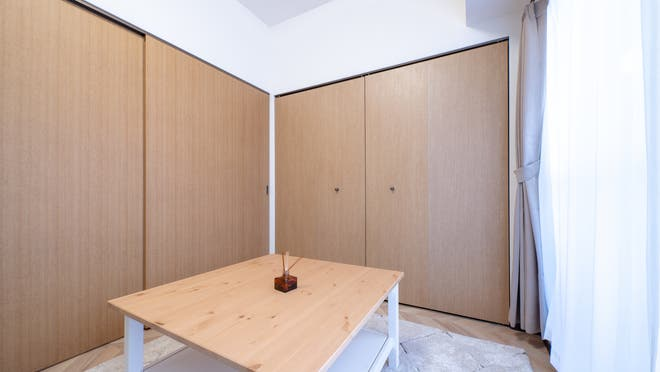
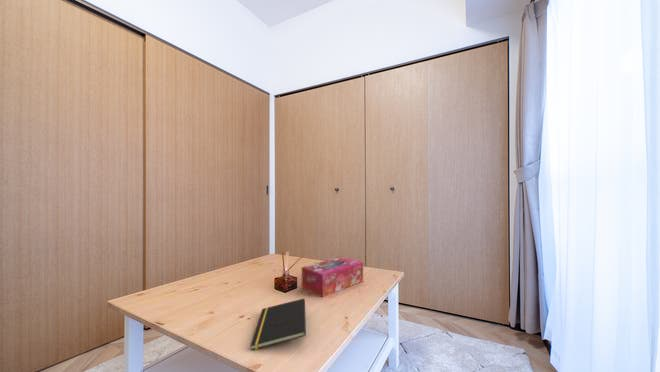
+ tissue box (333, 274)
+ notepad (281, 320)
